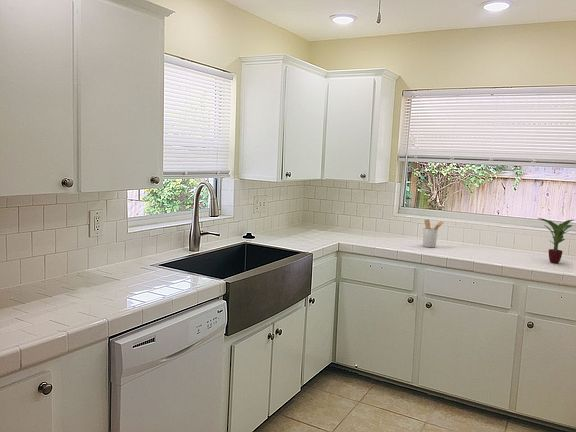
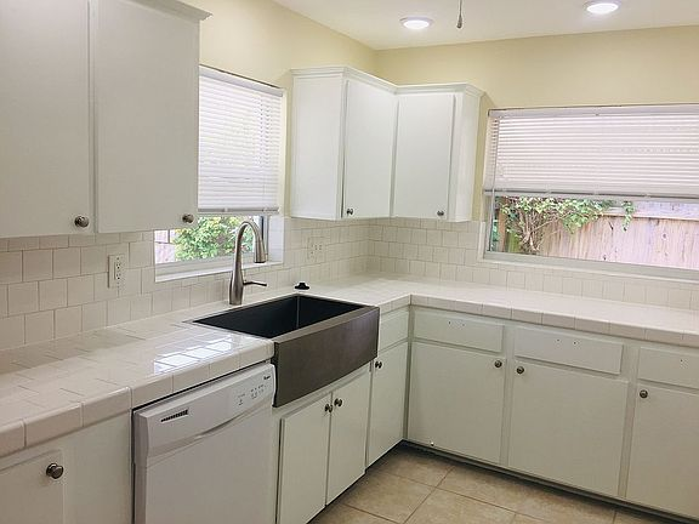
- potted plant (553, 238)
- utensil holder (433, 233)
